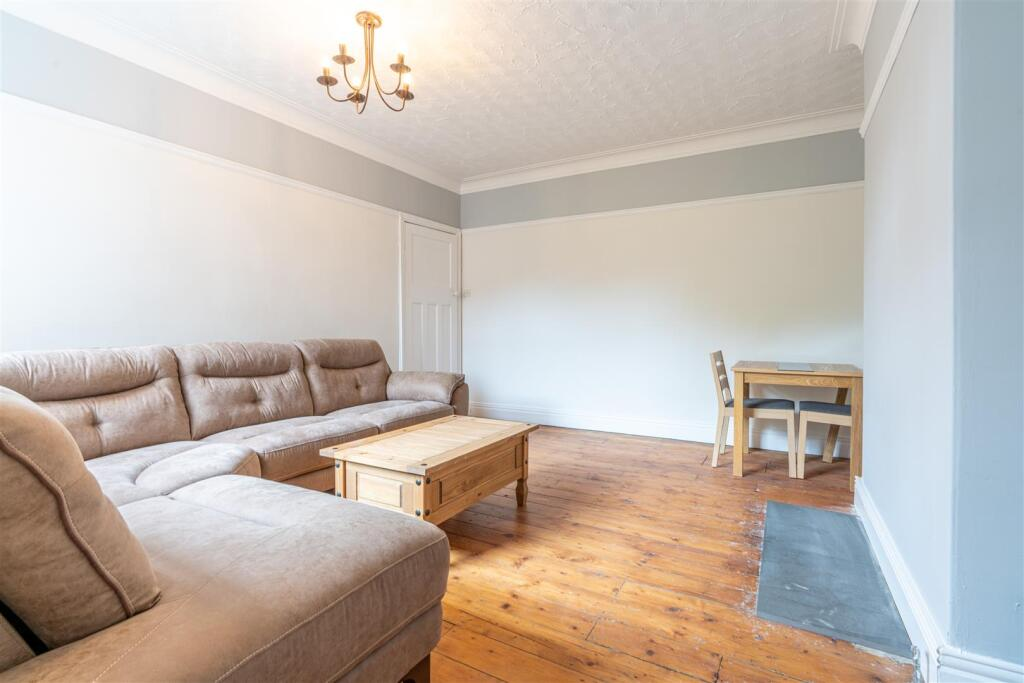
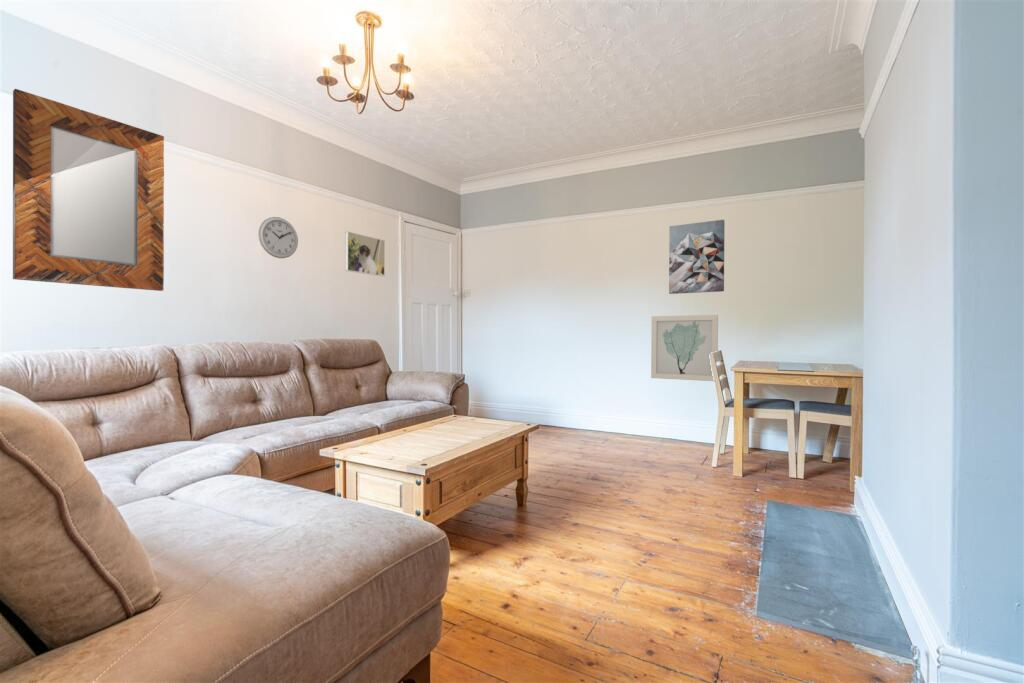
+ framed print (365, 254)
+ home mirror (95, 200)
+ wall art (696, 257)
+ wall art (683, 347)
+ wall clock (279, 237)
